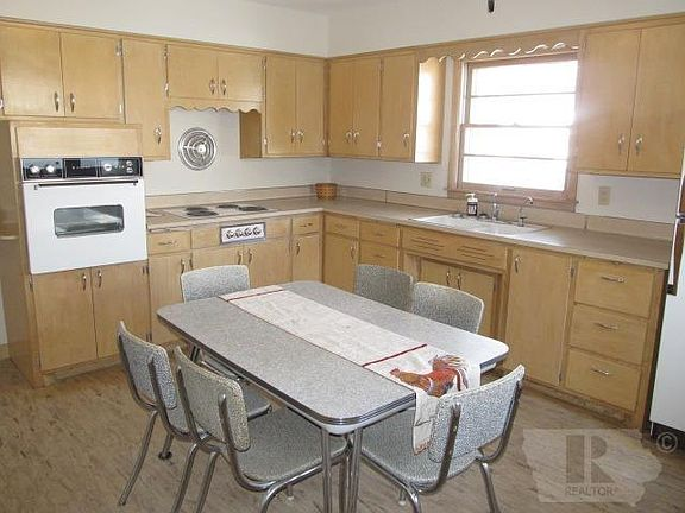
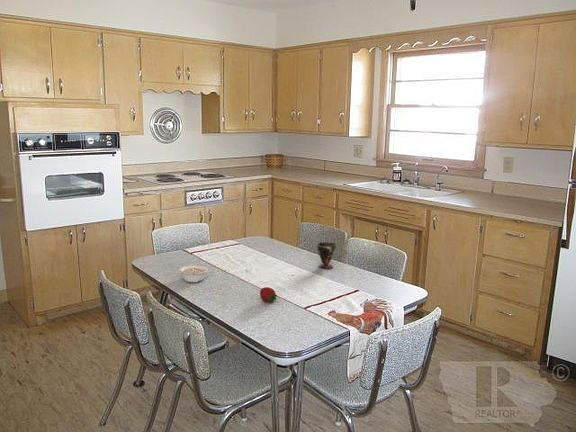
+ fruit (267, 294)
+ legume (194, 273)
+ cup (325, 255)
